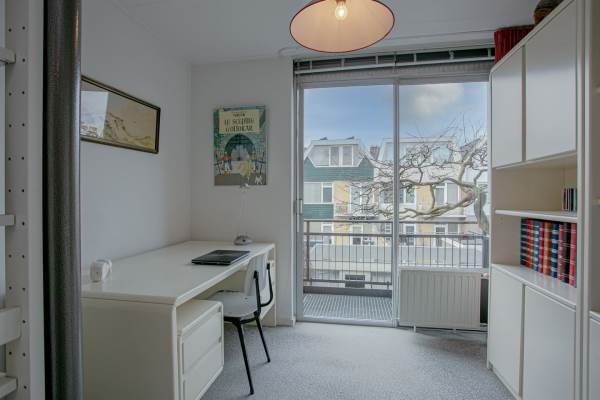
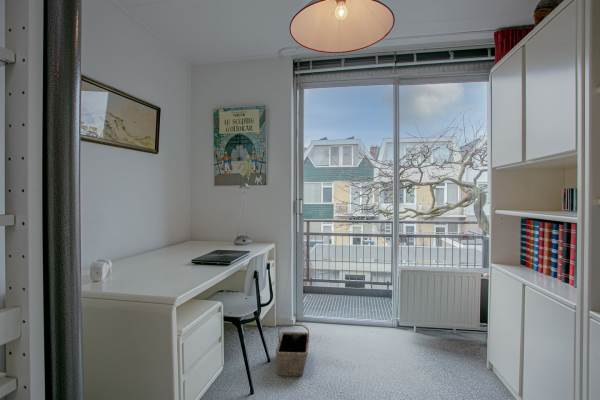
+ basket (293, 344)
